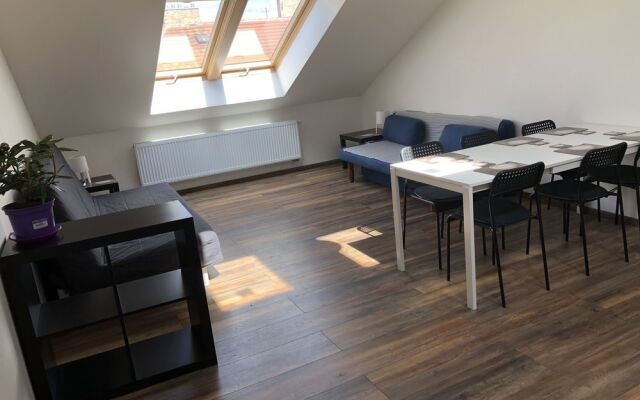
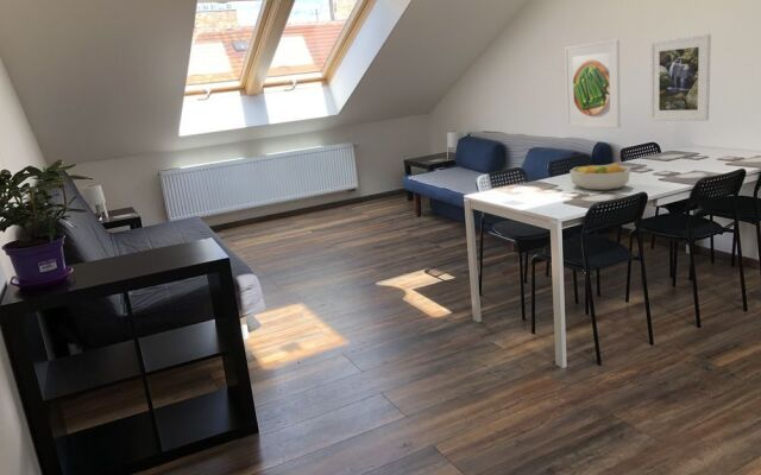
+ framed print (591, 86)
+ fruit bowl (599, 173)
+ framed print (678, 80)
